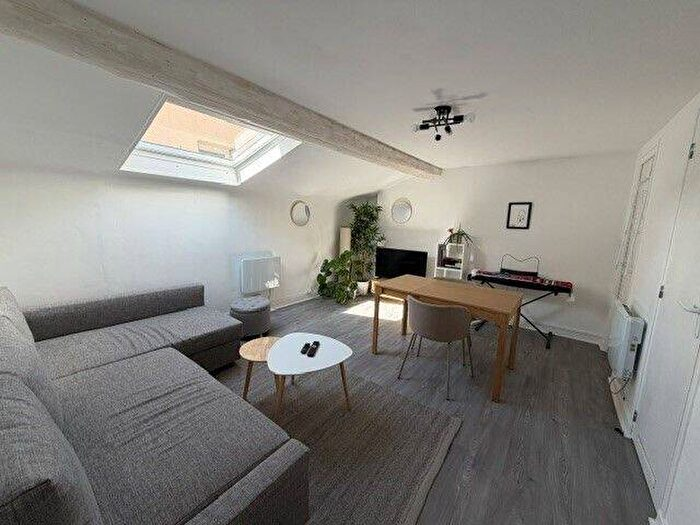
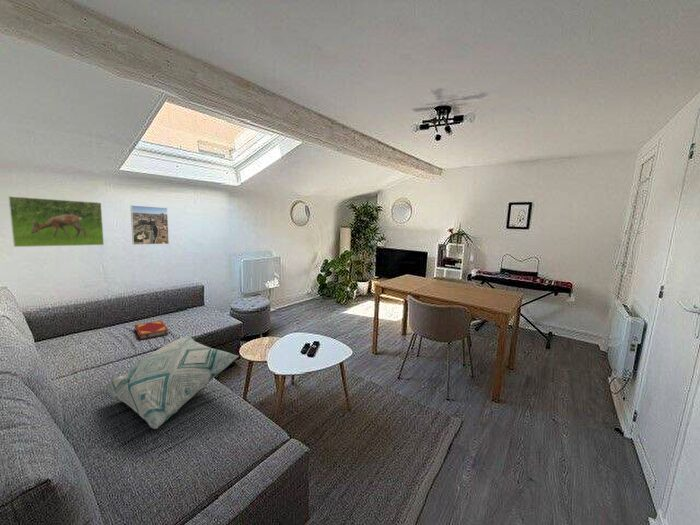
+ hardback book (151, 329)
+ decorative pillow (174, 374)
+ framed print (60, 223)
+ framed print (150, 225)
